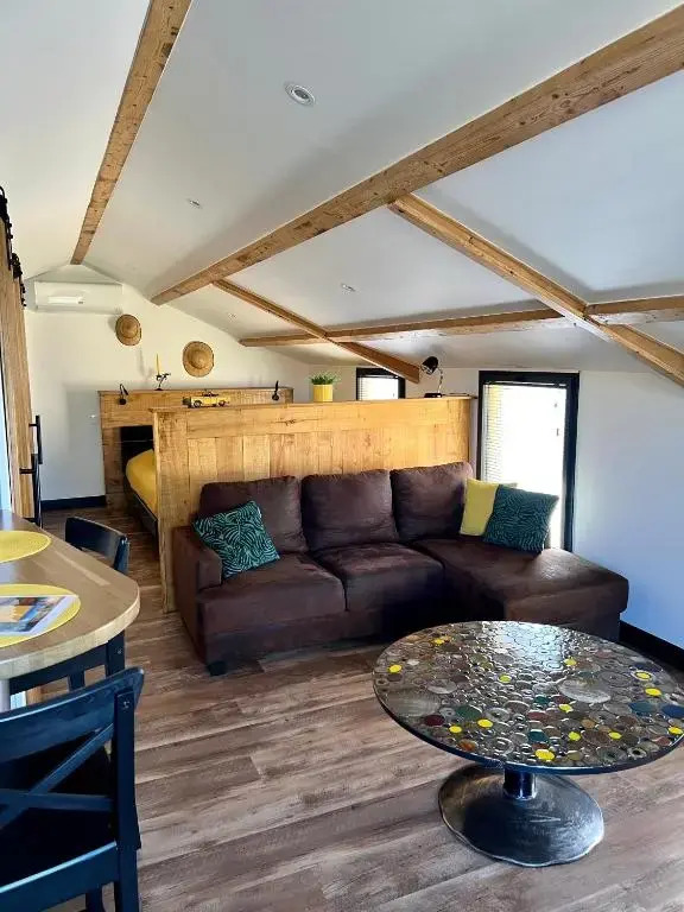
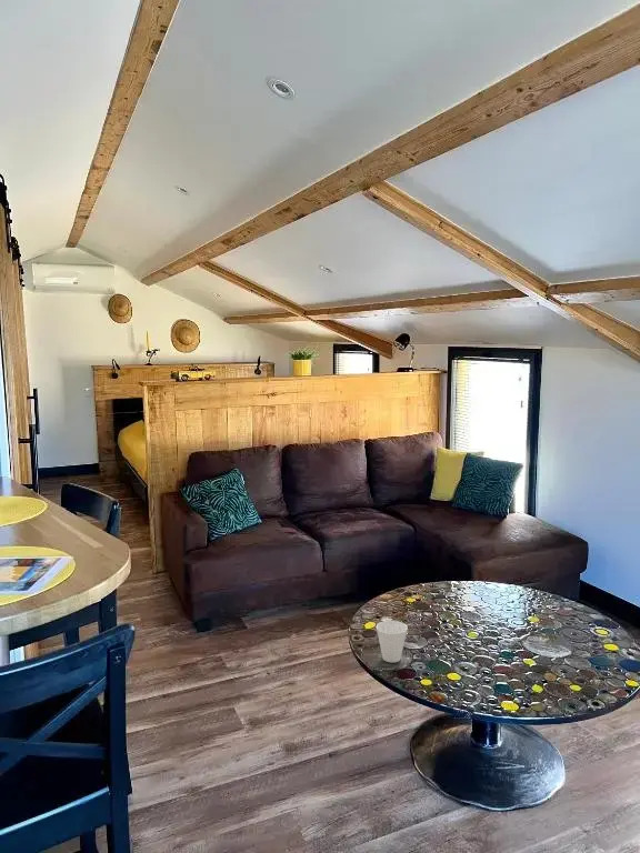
+ cup (391, 642)
